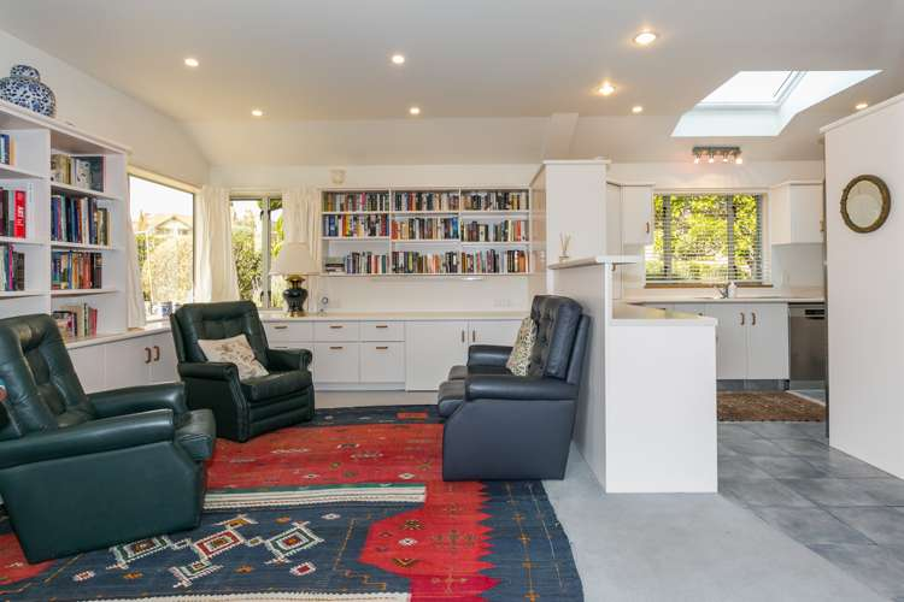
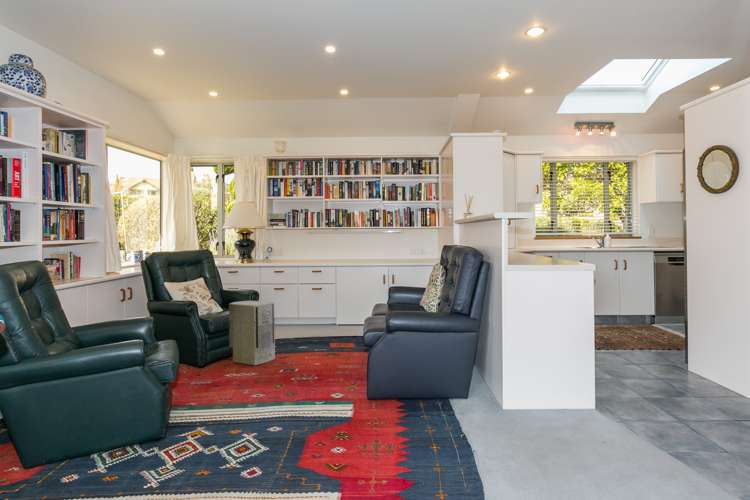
+ air purifier (252, 331)
